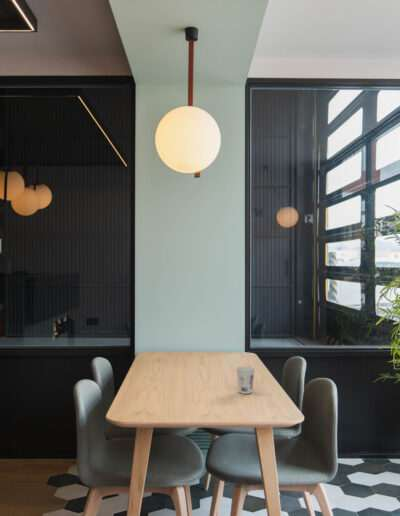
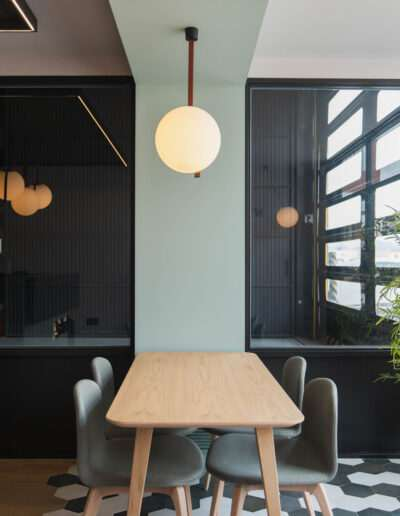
- cup (245, 380)
